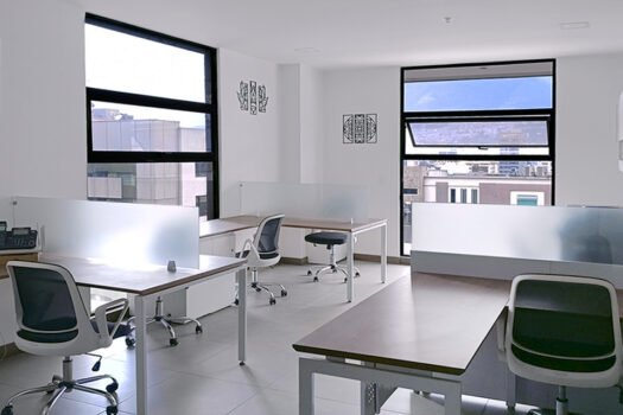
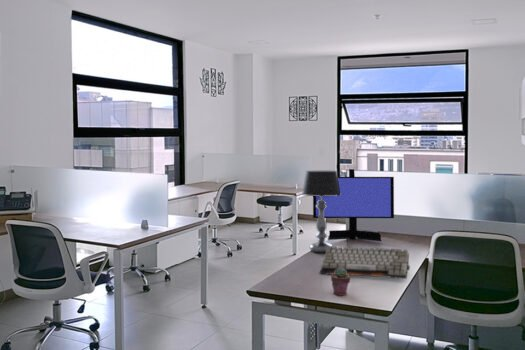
+ potted succulent (340, 281)
+ monitor (353, 204)
+ table lamp (321, 211)
+ keyboard (364, 261)
